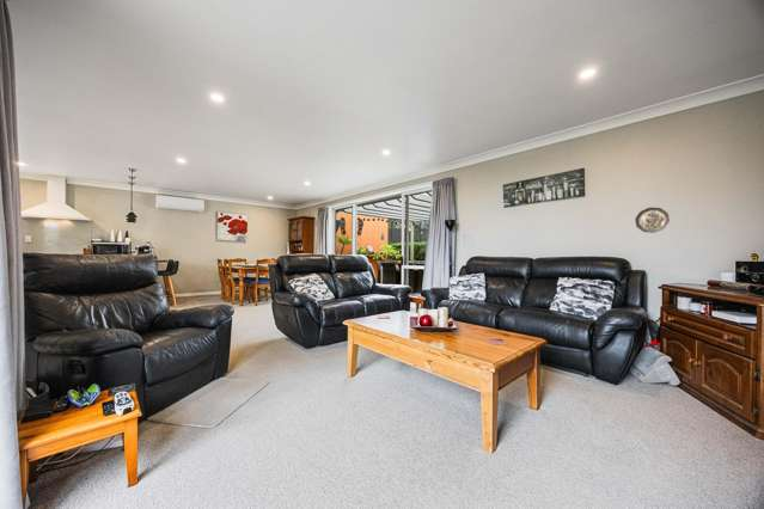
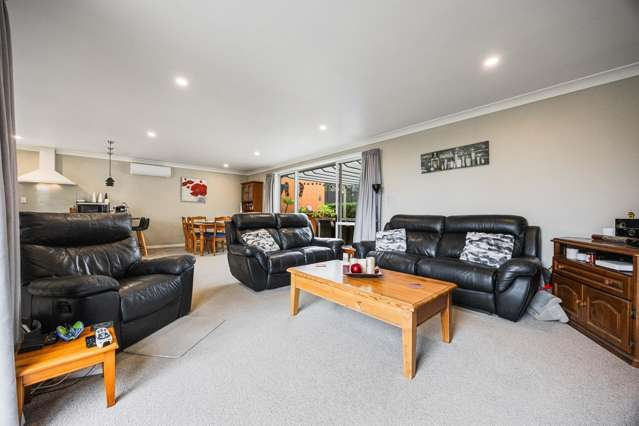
- decorative plate (652, 220)
